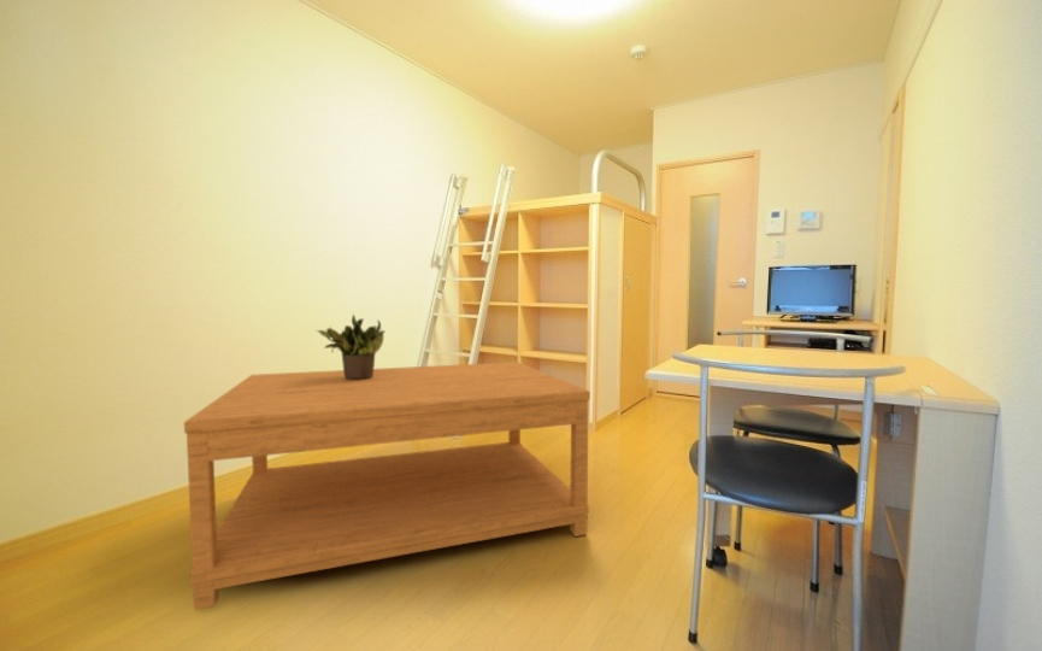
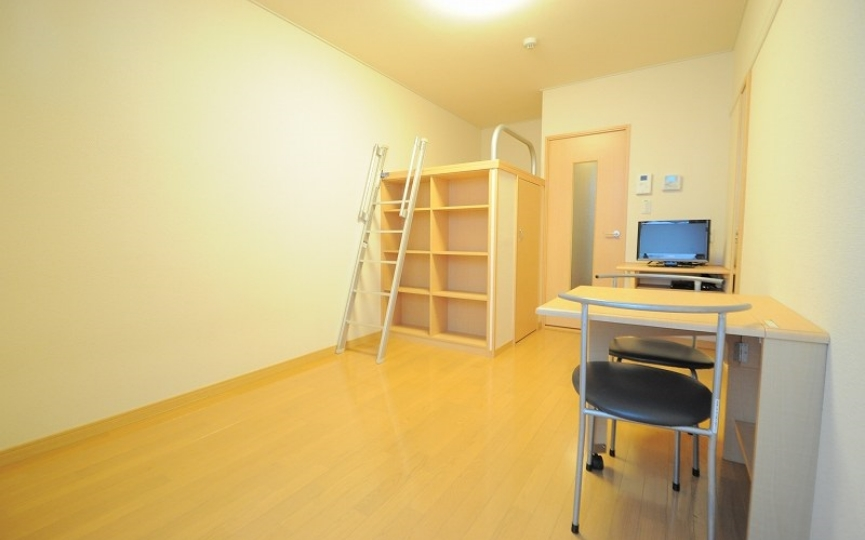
- potted plant (351, 345)
- coffee table (405, 453)
